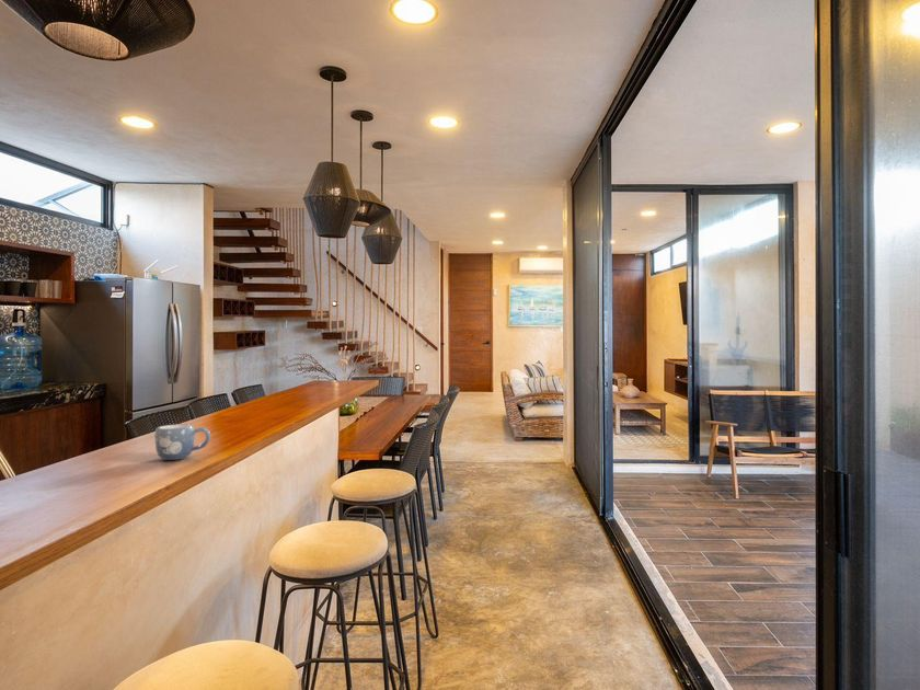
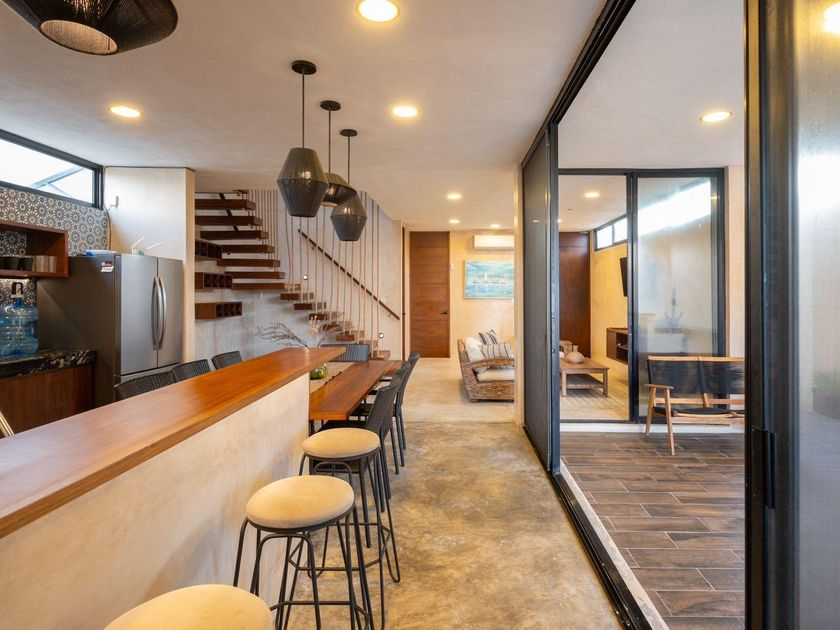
- mug (183, 441)
